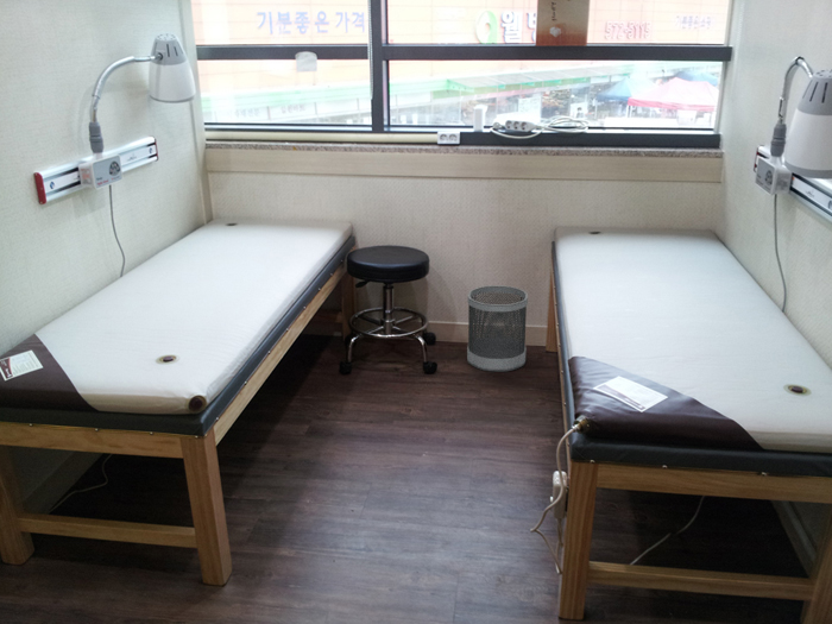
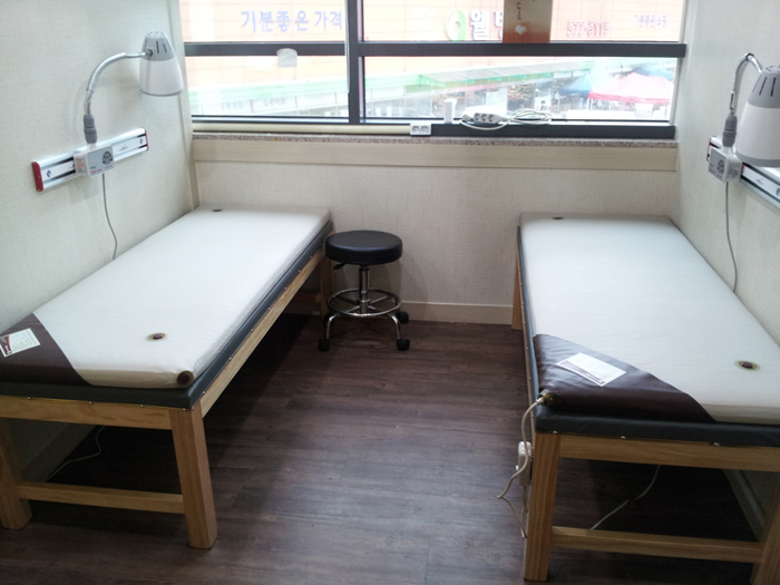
- wastebasket (497, 327)
